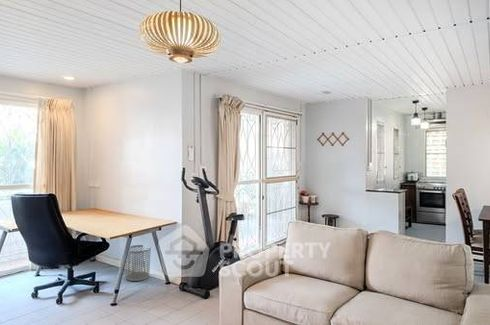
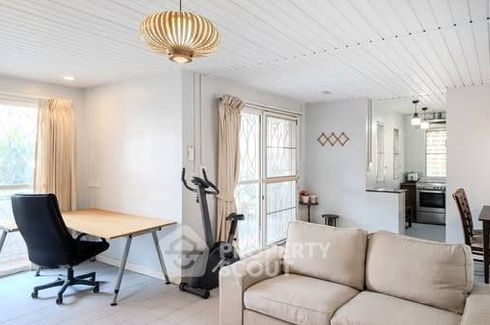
- waste bin (137, 262)
